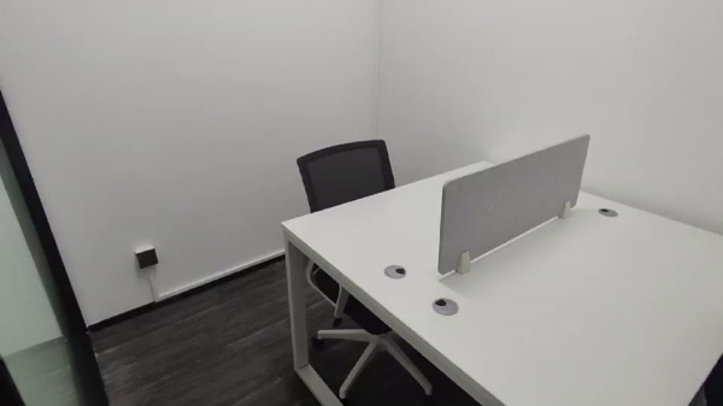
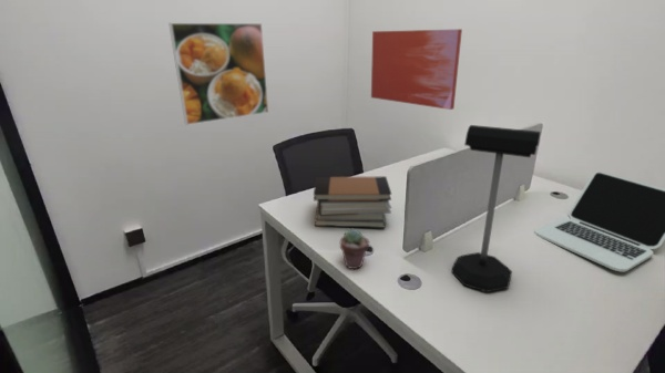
+ book stack (351, 200)
+ mailbox (490, 207)
+ wall art (410, 68)
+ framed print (224, 72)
+ laptop (606, 215)
+ potted succulent (354, 247)
